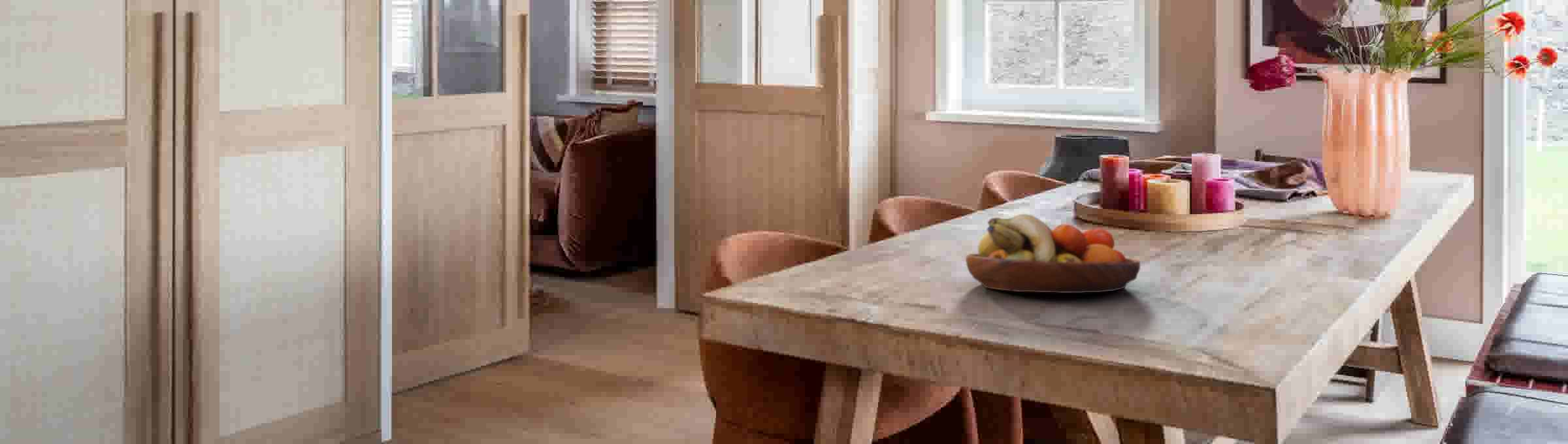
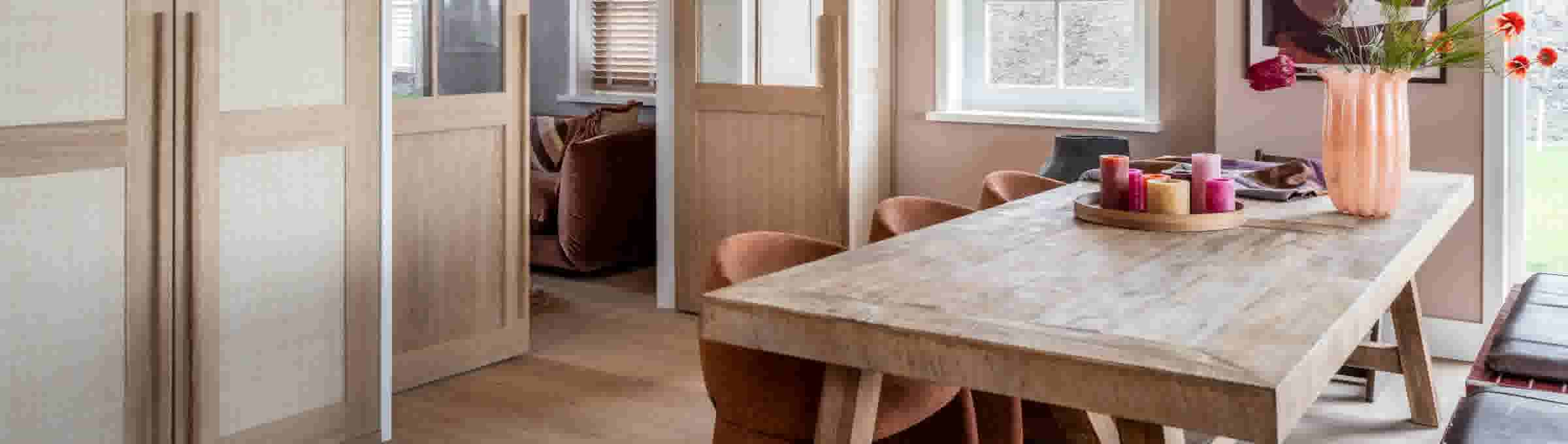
- fruit bowl (1051, 251)
